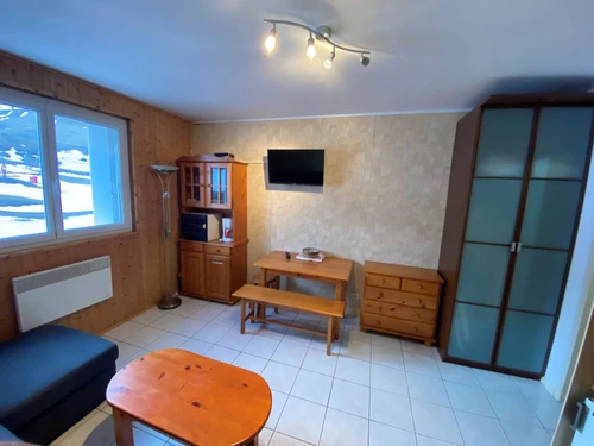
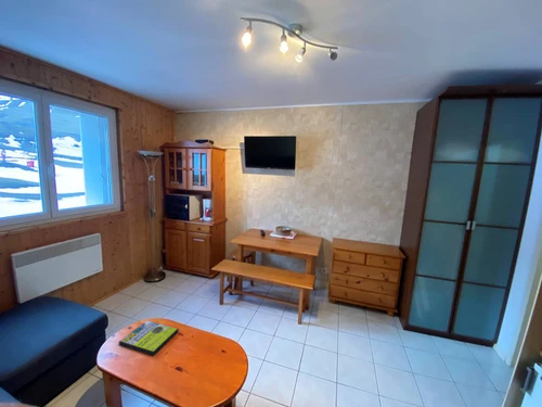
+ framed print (150, 335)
